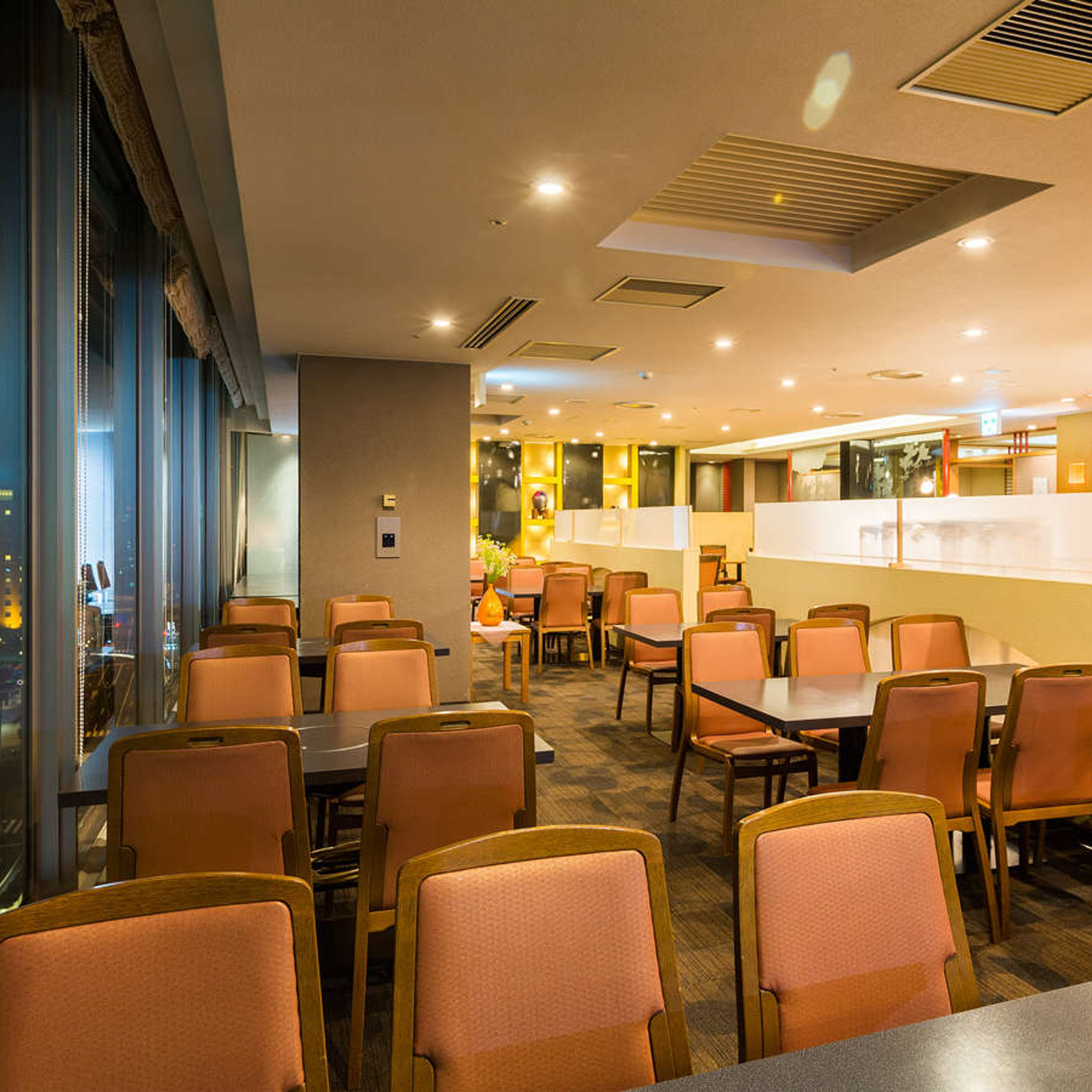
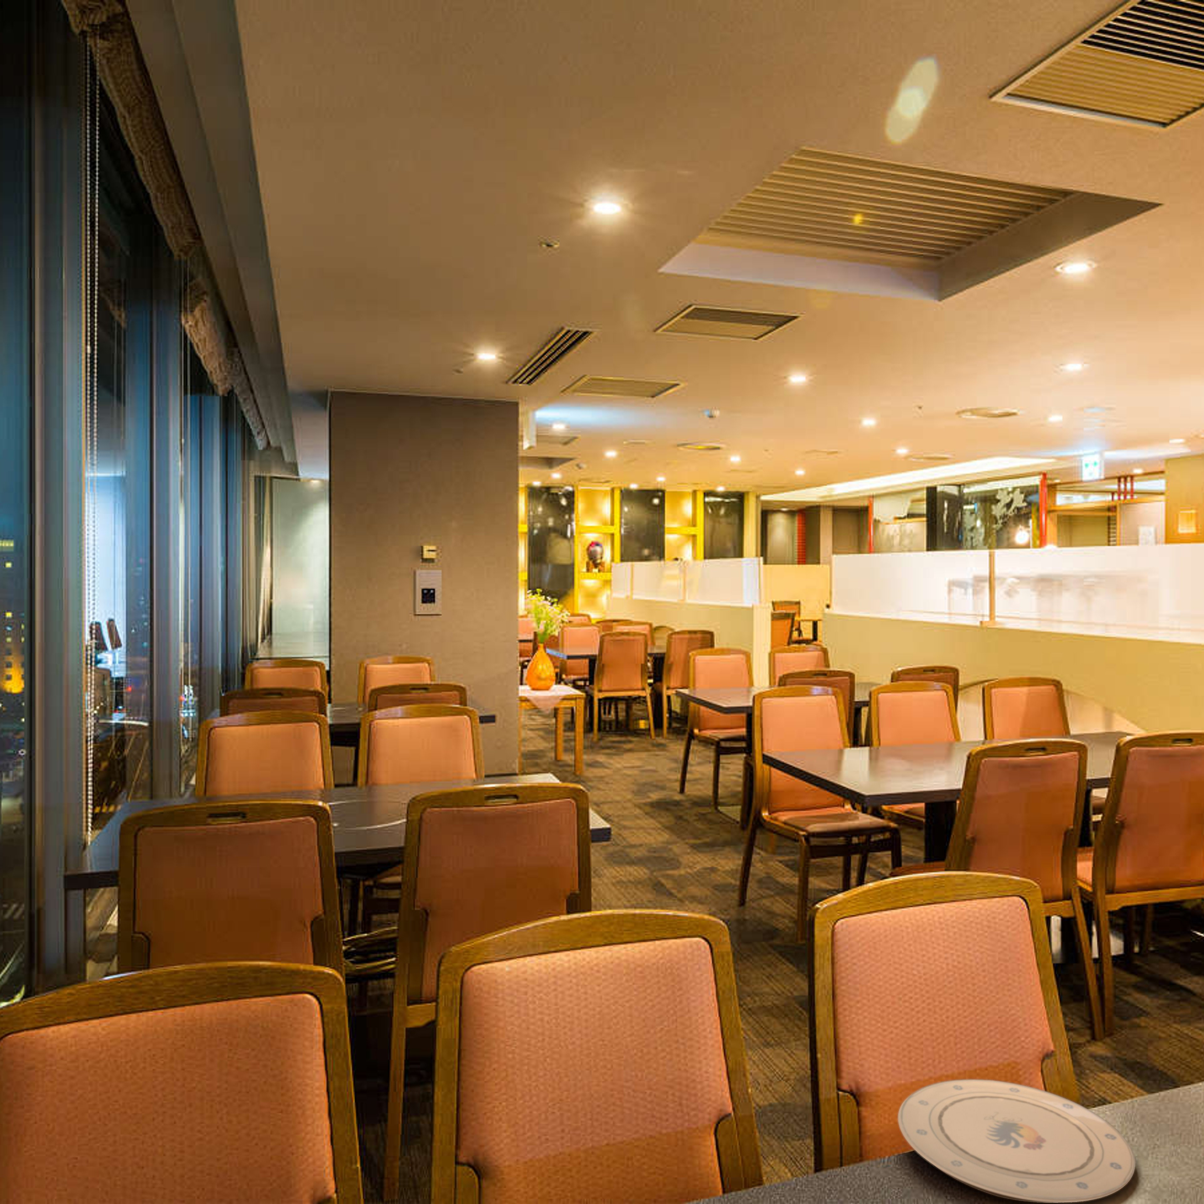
+ plate (1011, 1139)
